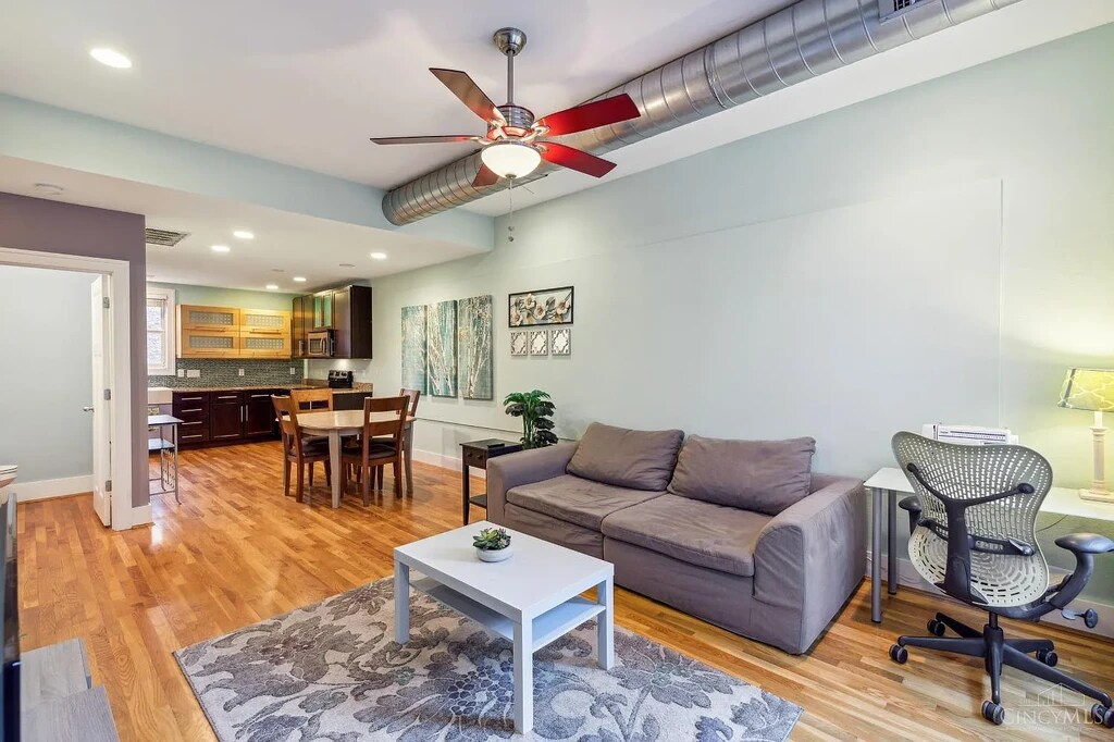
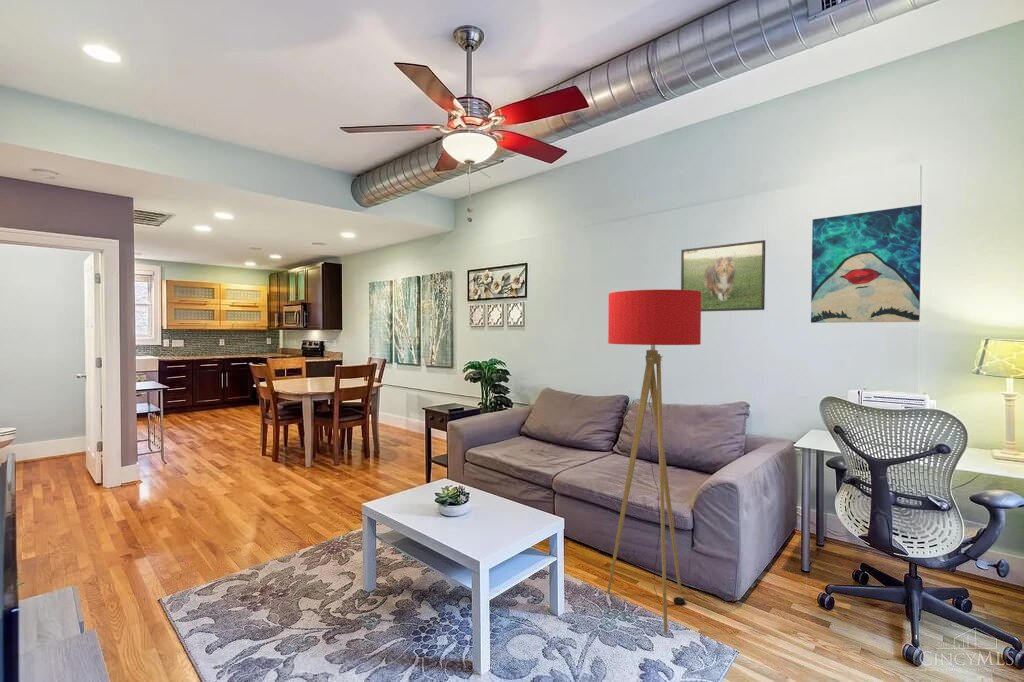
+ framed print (720, 278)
+ floor lamp (650, 450)
+ wall art (863, 267)
